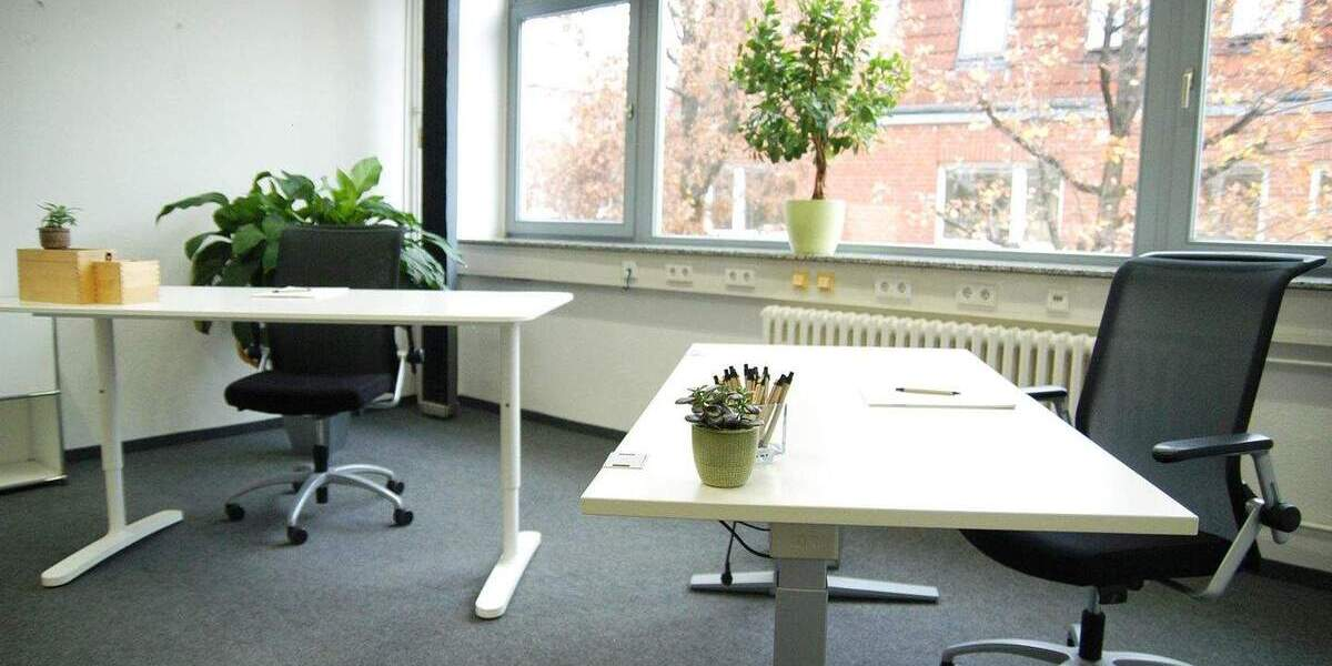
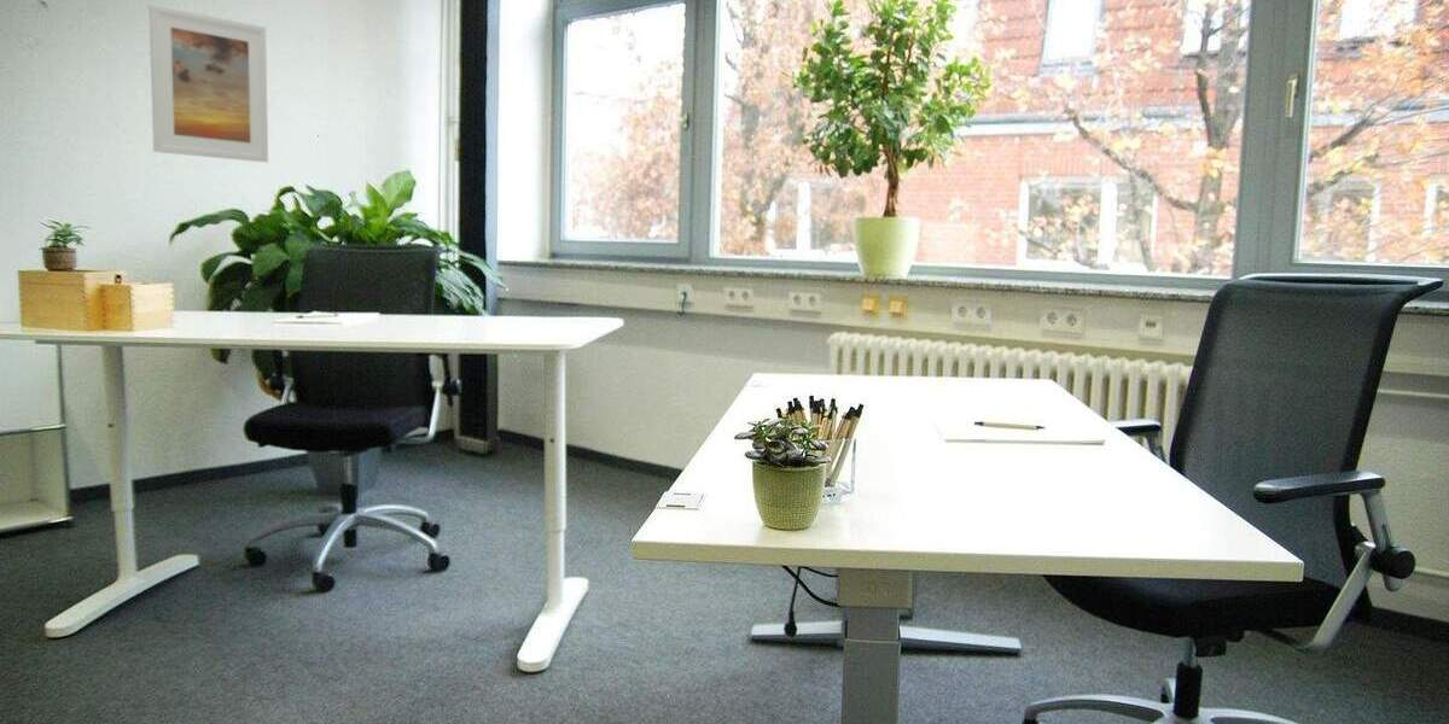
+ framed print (211, 87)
